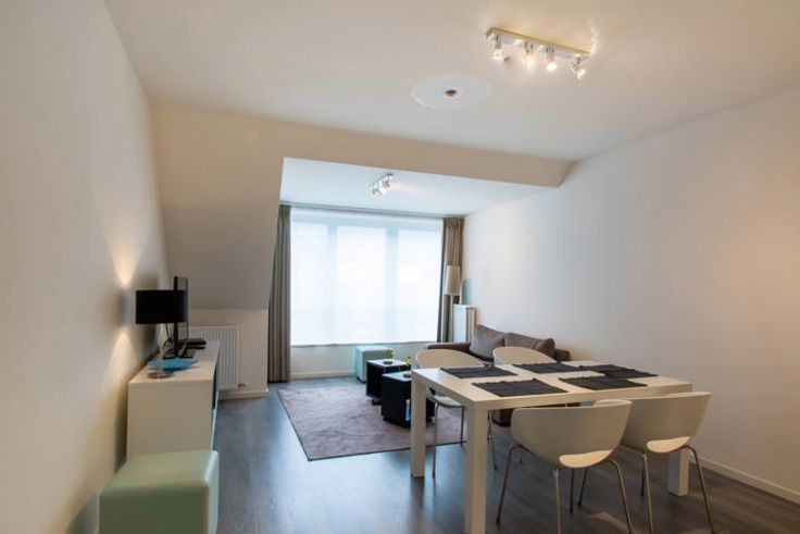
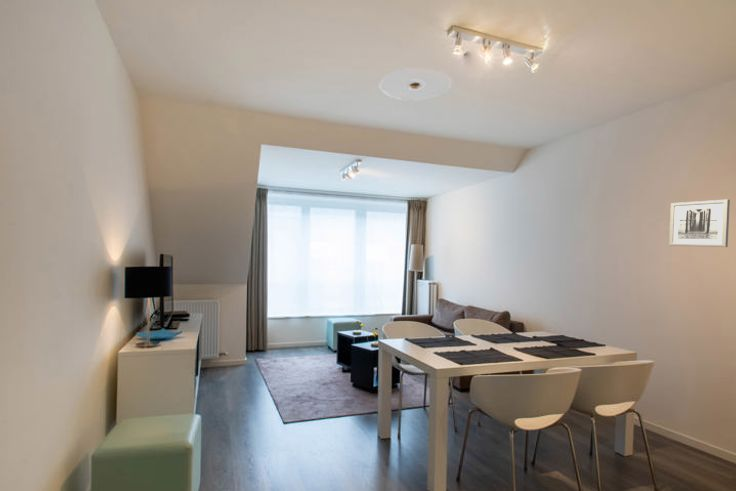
+ wall art (697, 224)
